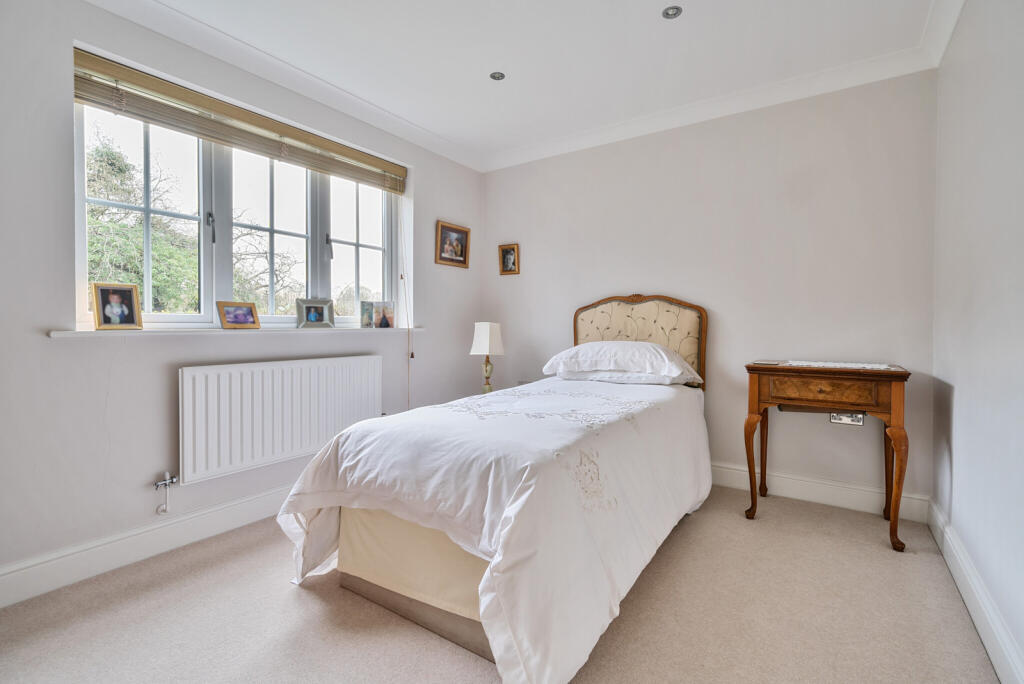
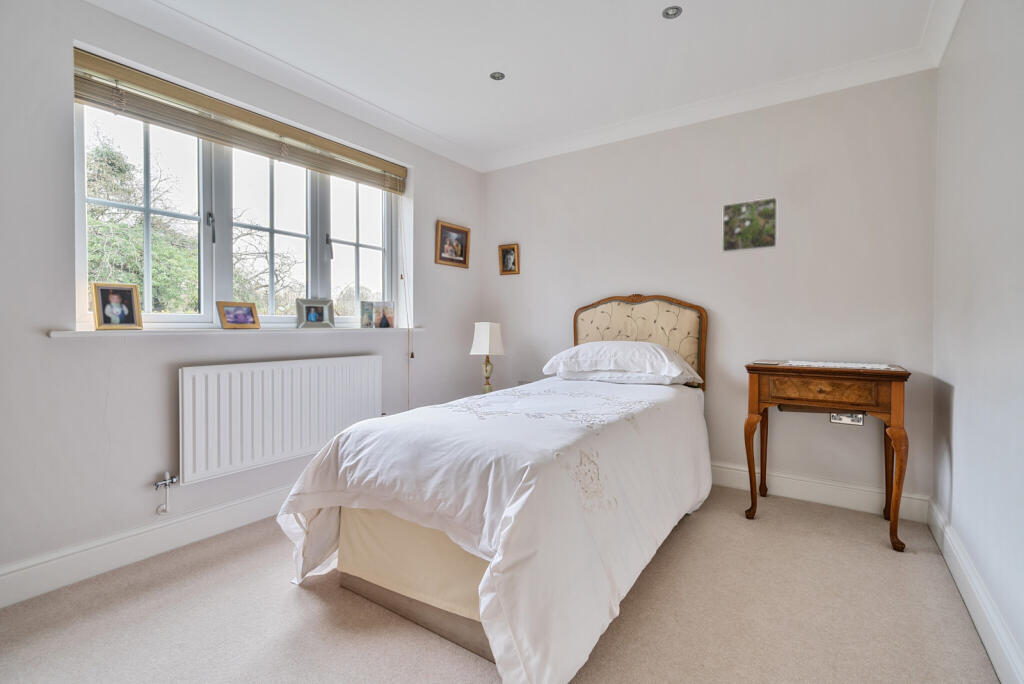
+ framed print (749, 225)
